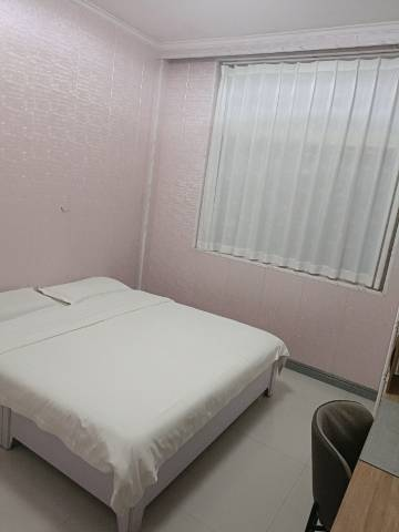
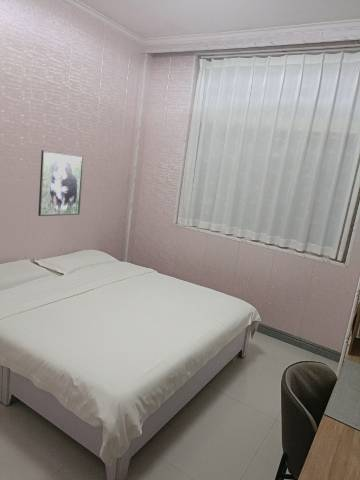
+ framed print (61, 184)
